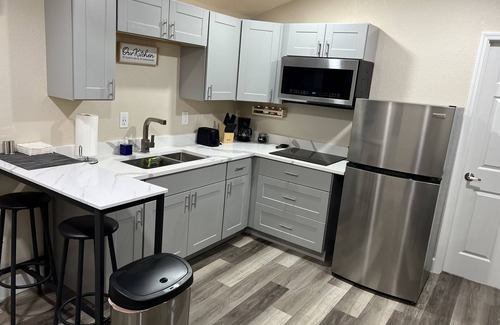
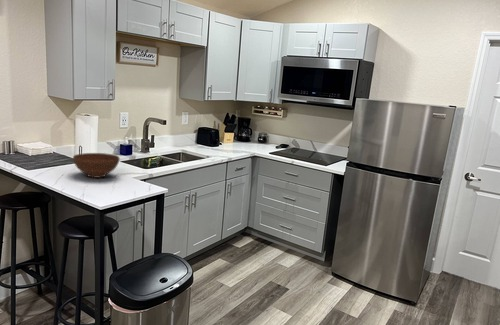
+ bowl (96, 166)
